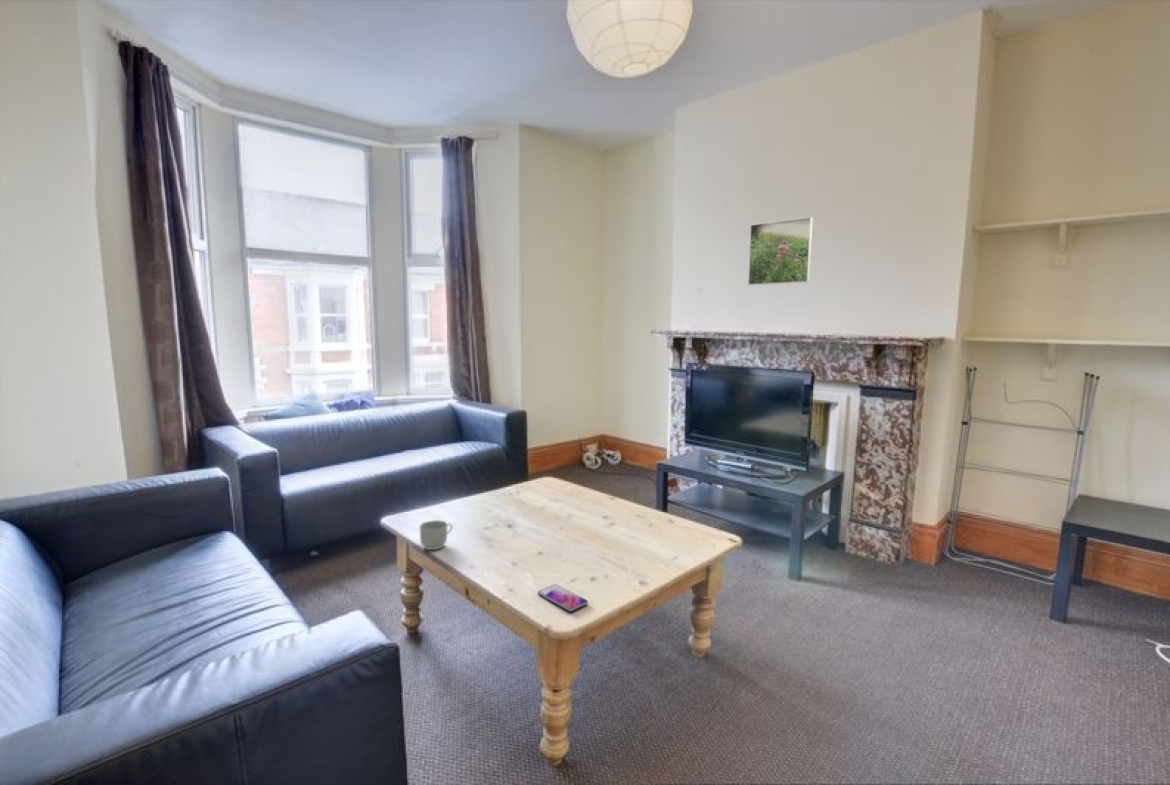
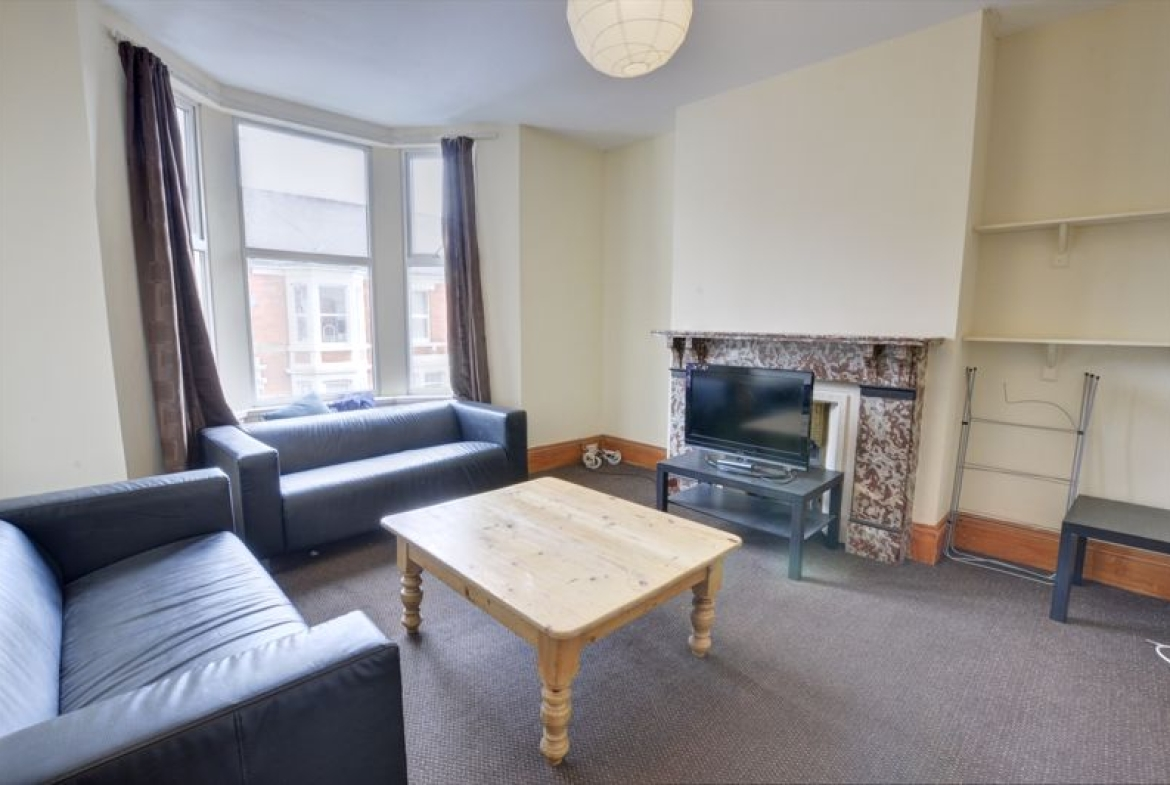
- smartphone (562, 597)
- mug (437, 534)
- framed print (779, 252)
